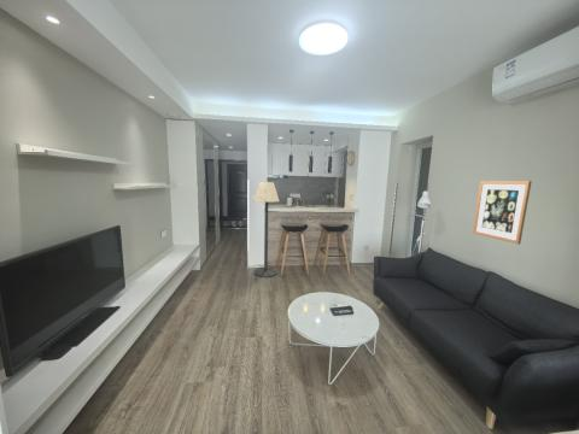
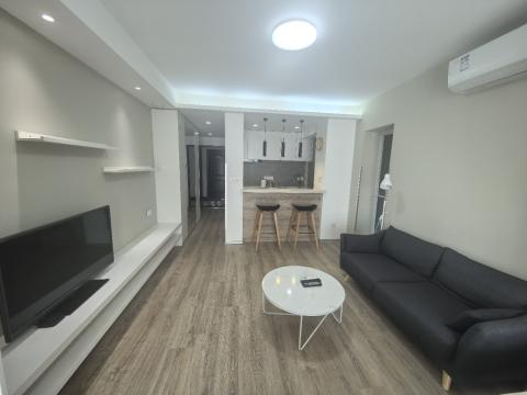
- floor lamp (265, 228)
- wall art (498, 210)
